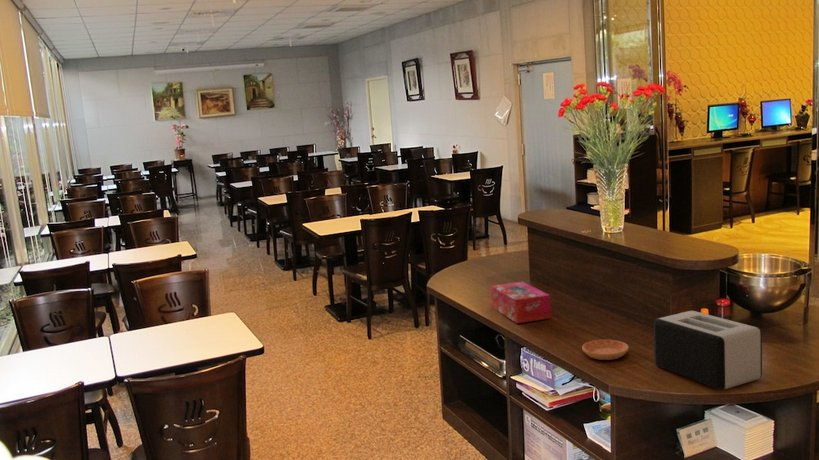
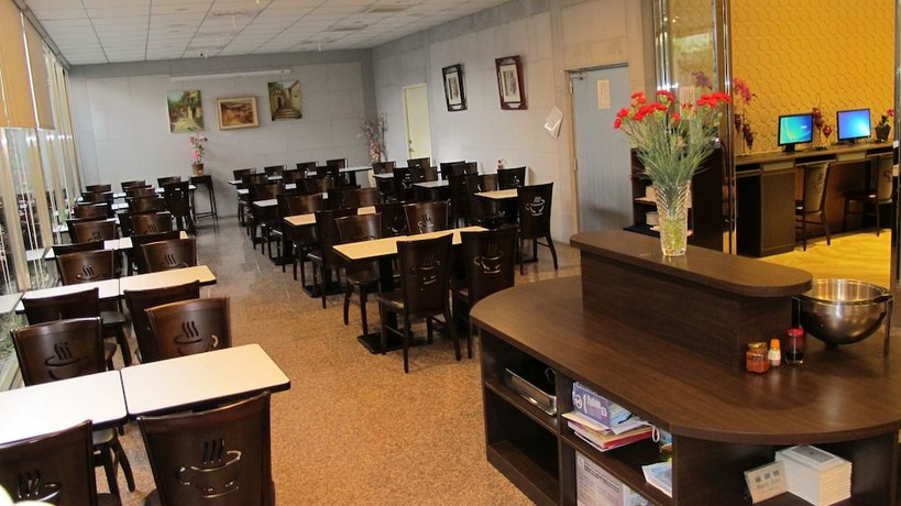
- tissue box (519, 301)
- saucer (605, 350)
- toaster (706, 347)
